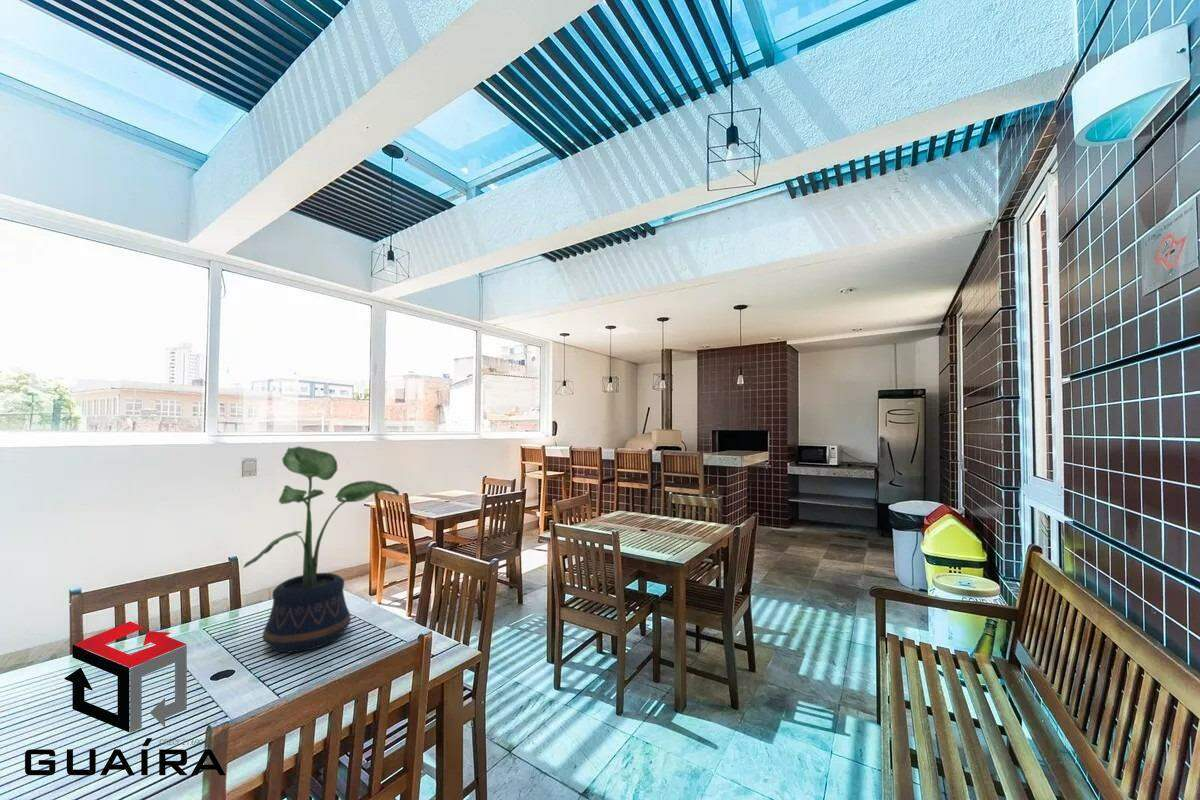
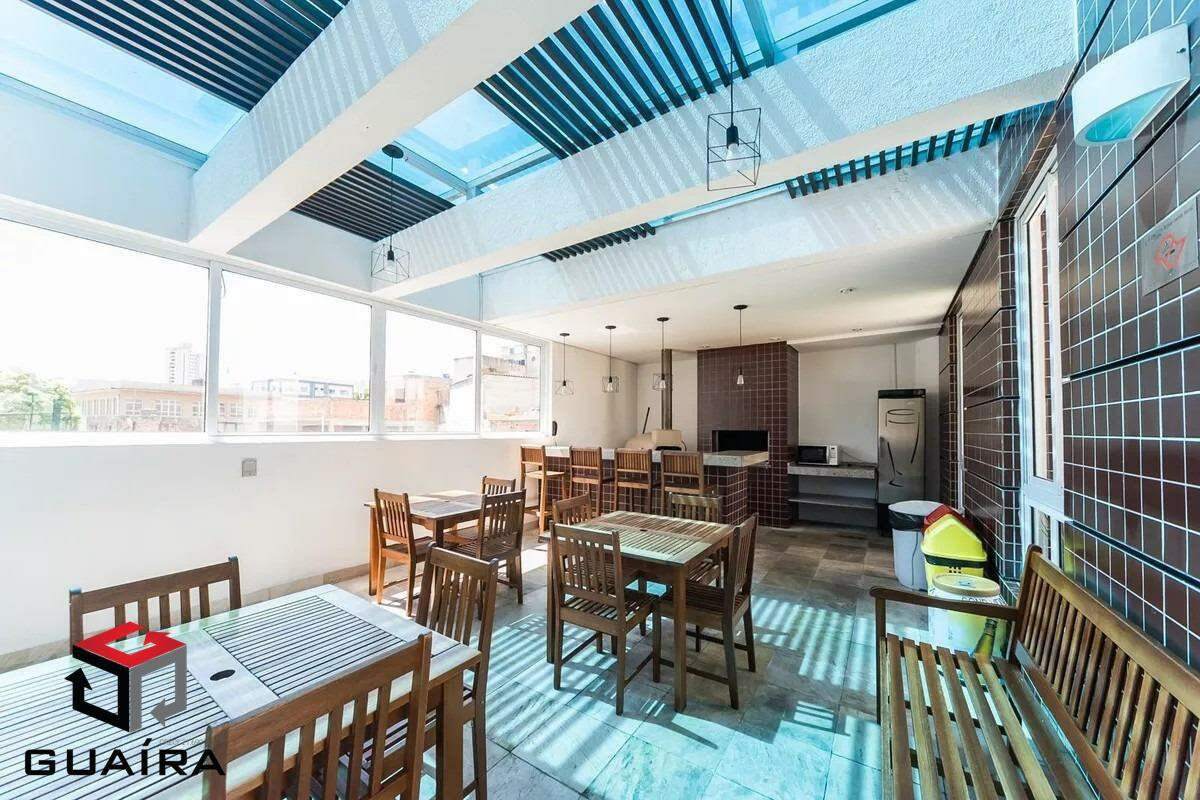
- potted plant (321, 538)
